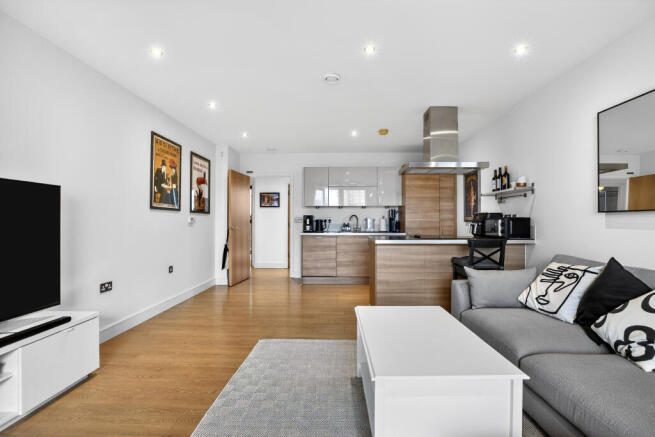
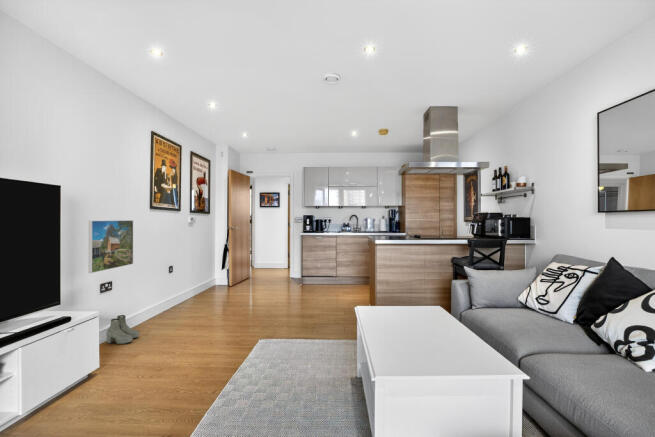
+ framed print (112, 244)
+ boots (122, 328)
